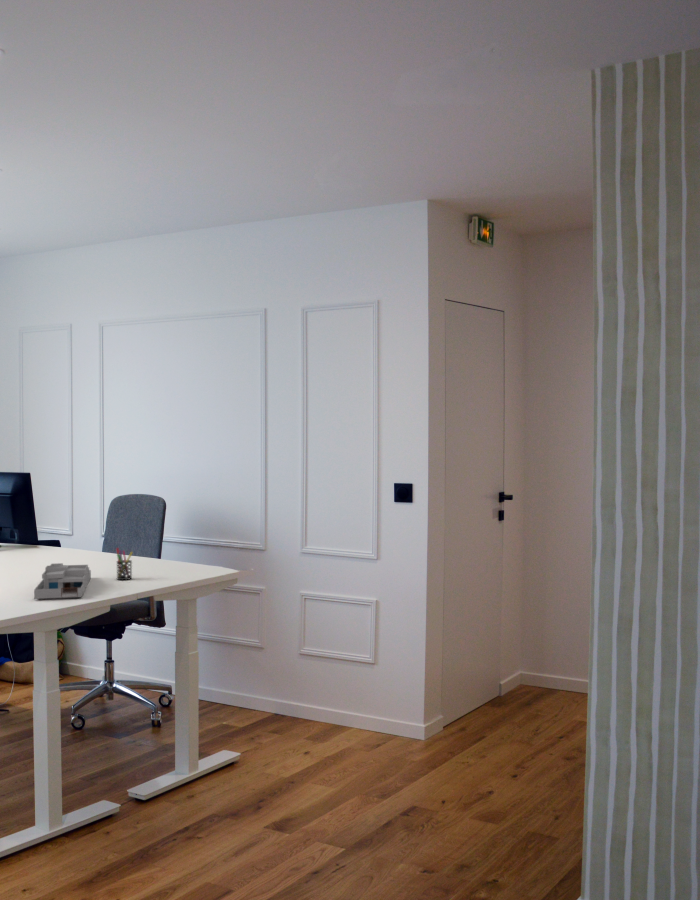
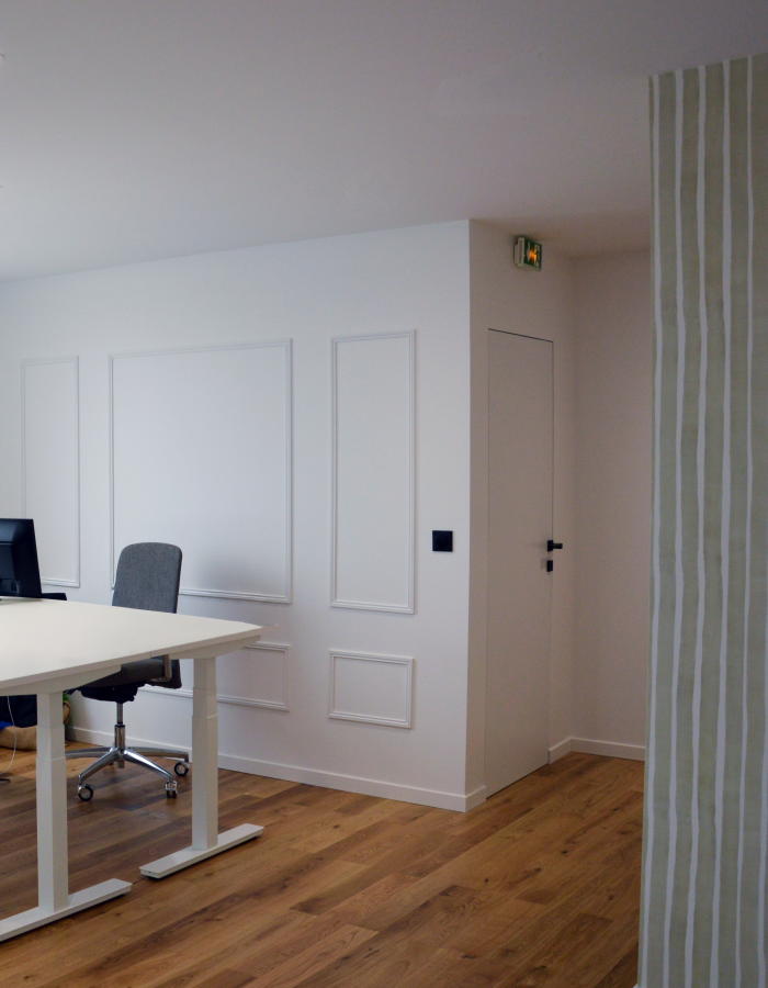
- pen holder (122, 563)
- desk organizer (64, 576)
